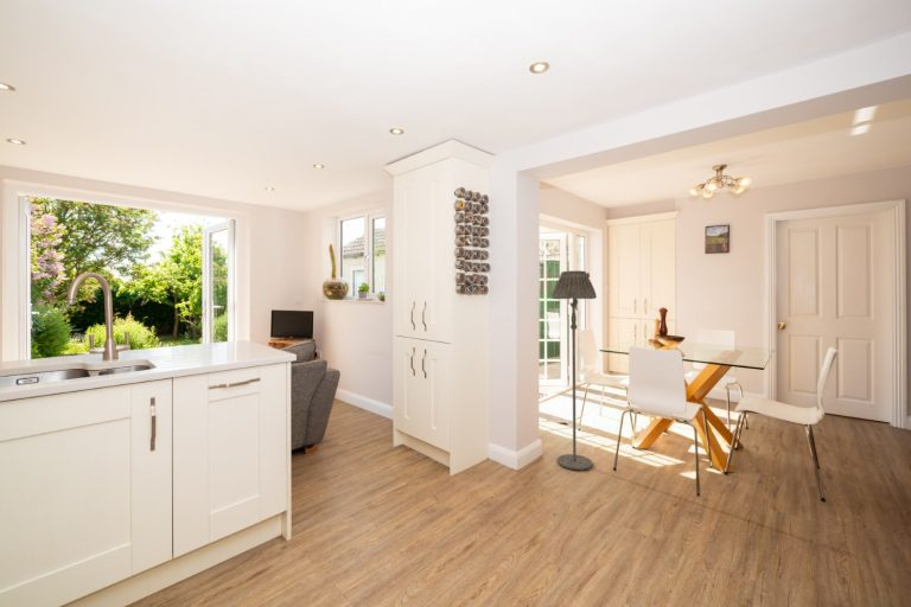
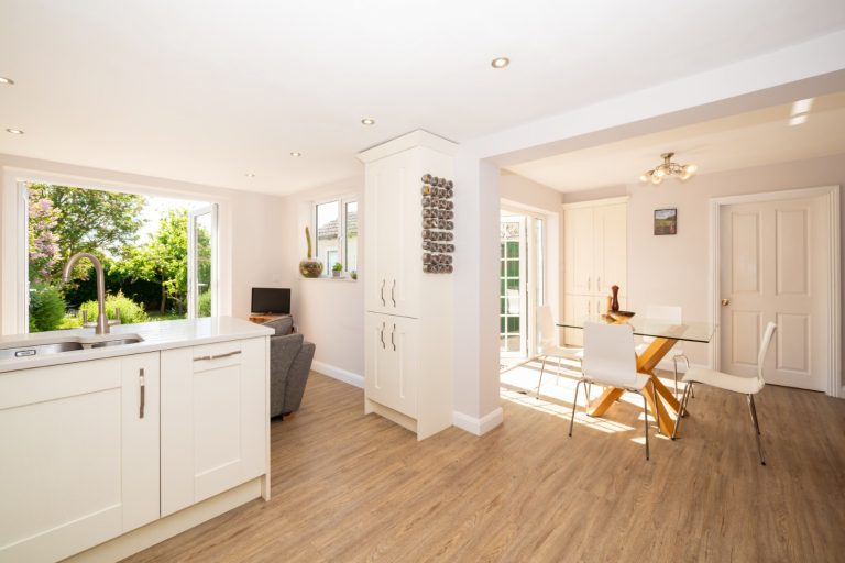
- floor lamp (574, 366)
